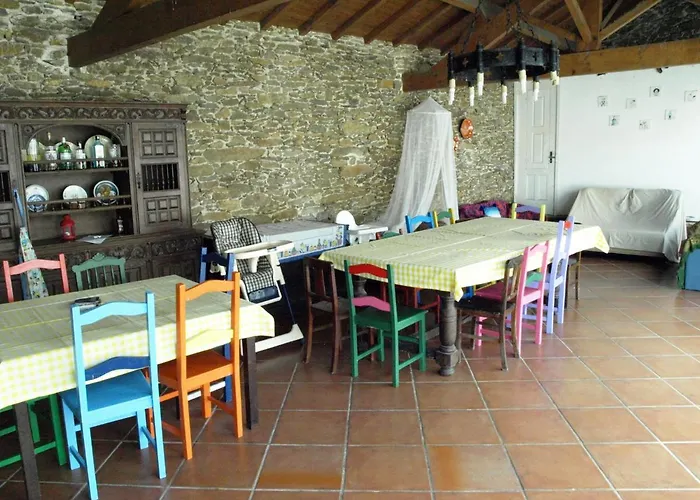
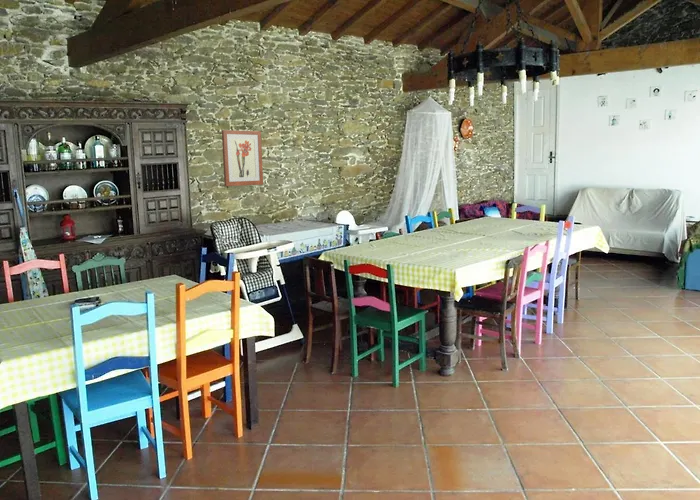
+ wall art (243, 158)
